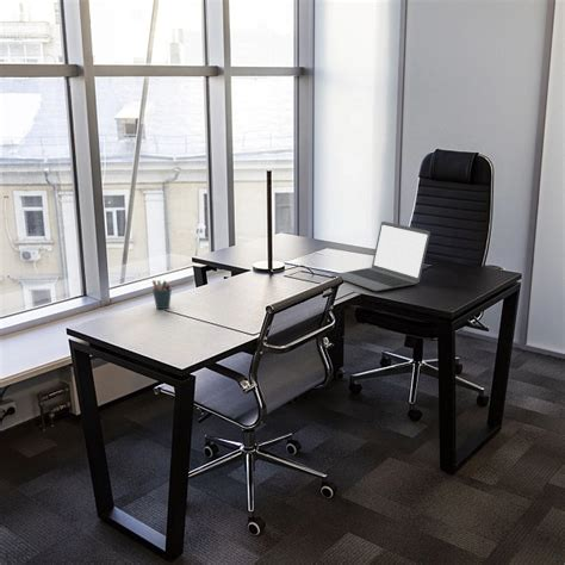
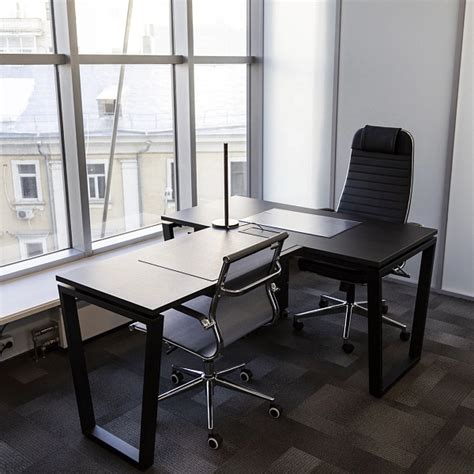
- laptop (379, 254)
- pen holder (161, 292)
